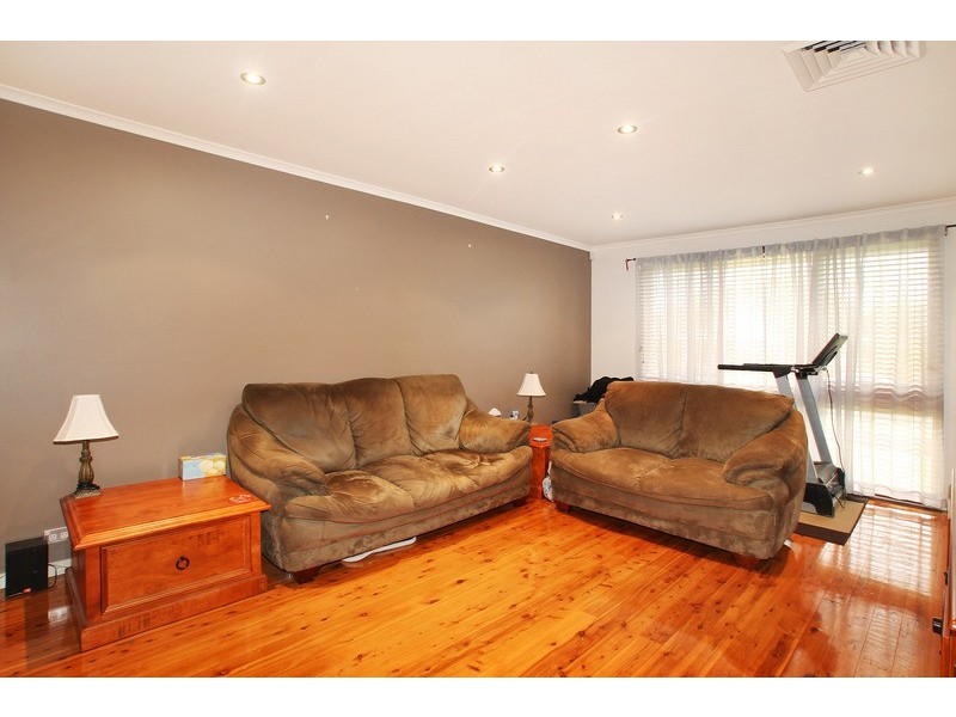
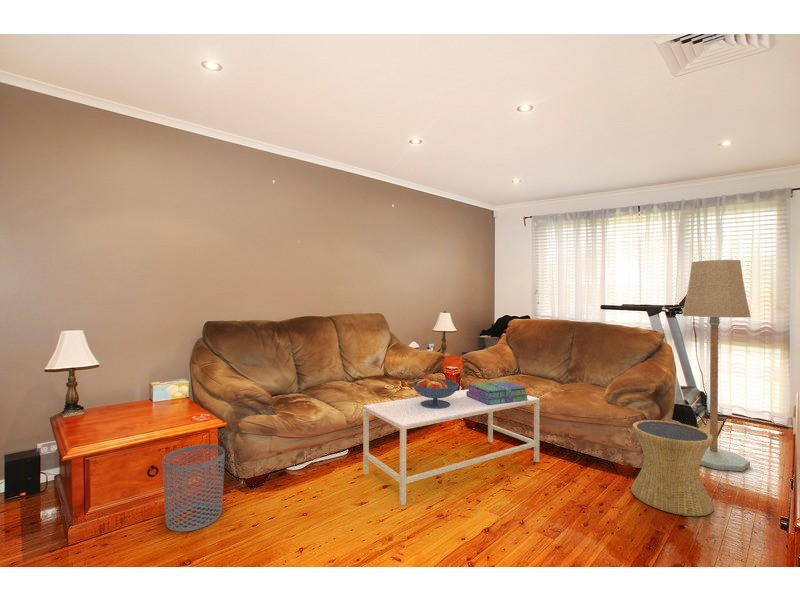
+ floor lamp (714, 360)
+ side table (670, 464)
+ coffee table (453, 419)
+ waste bin (194, 486)
+ fruit bowl (435, 390)
+ stack of books (496, 391)
